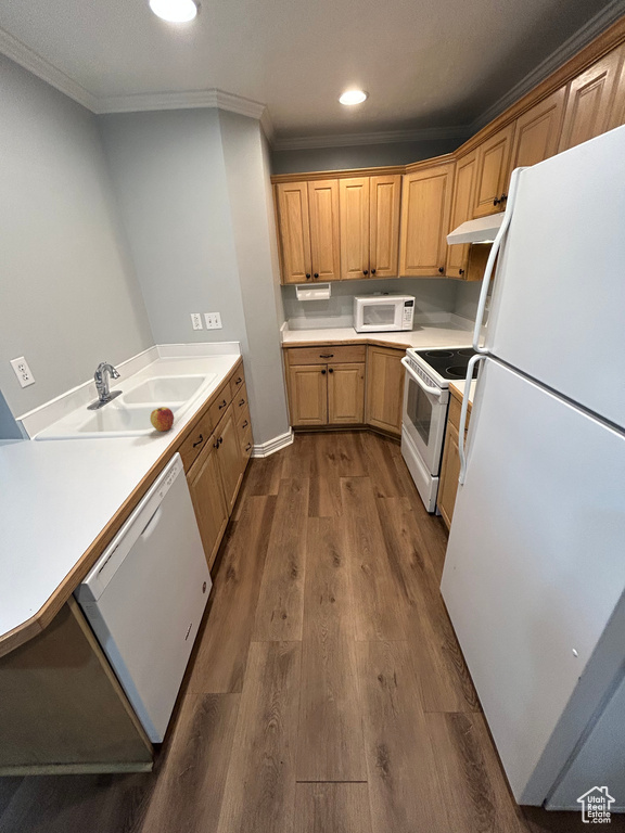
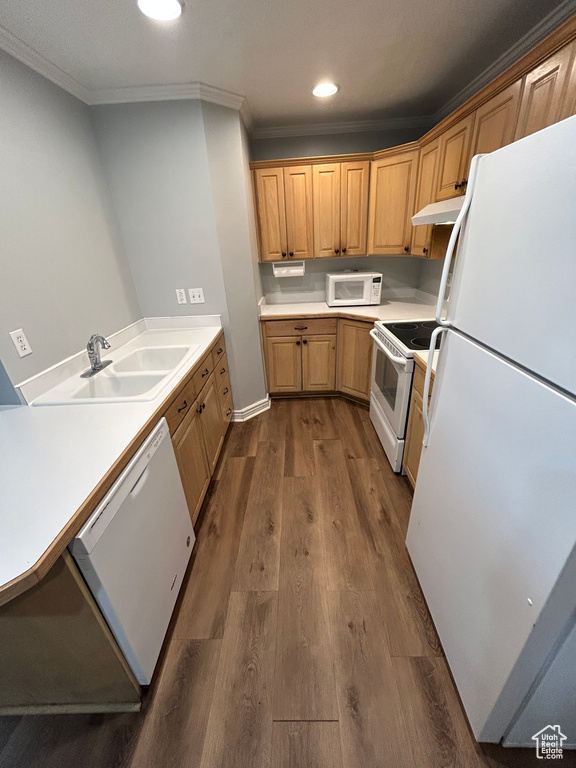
- apple (162, 419)
